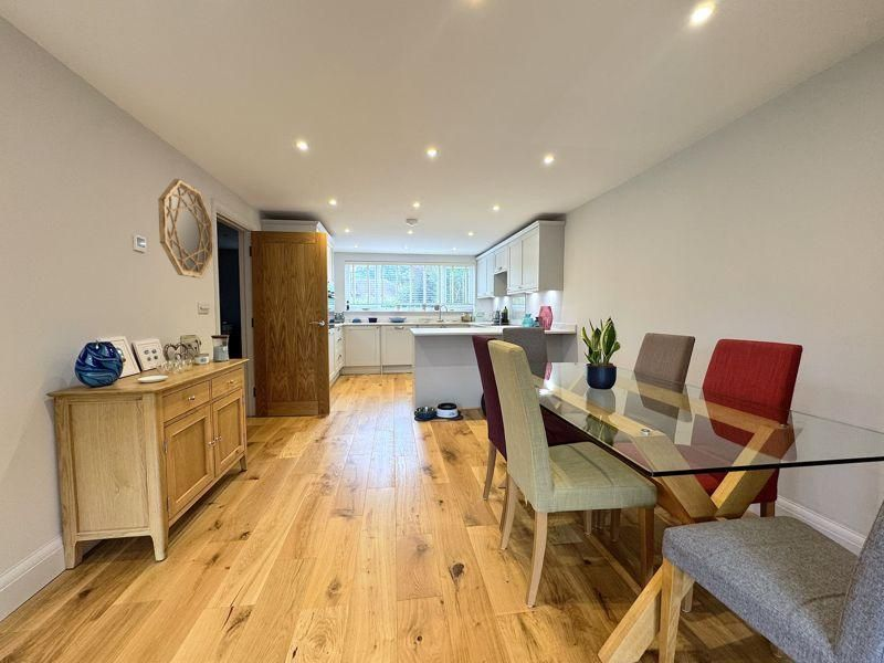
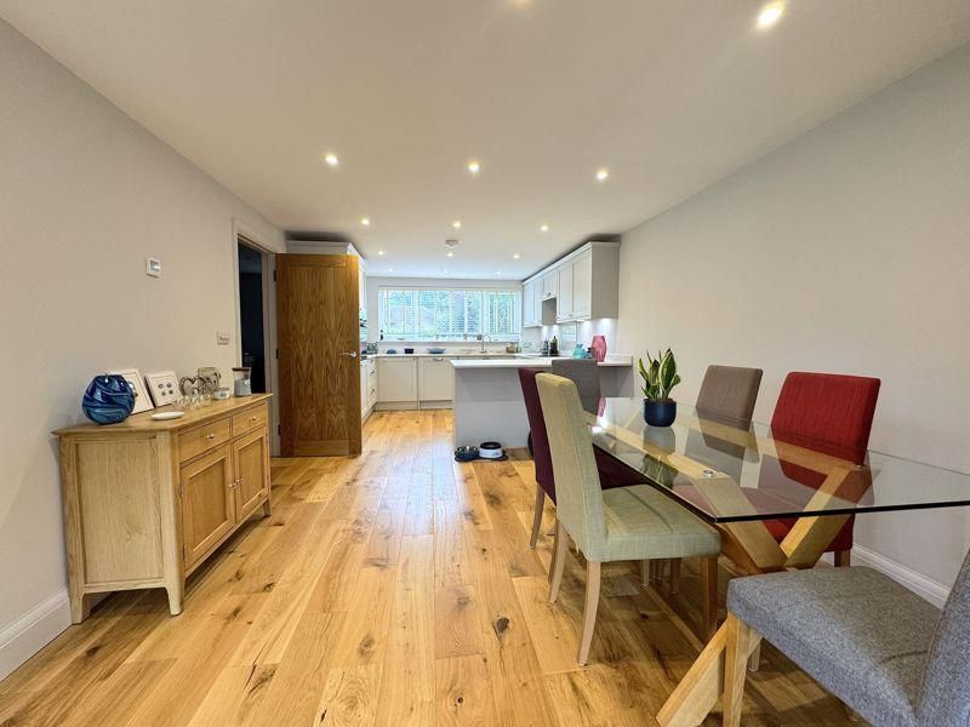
- home mirror (189, 231)
